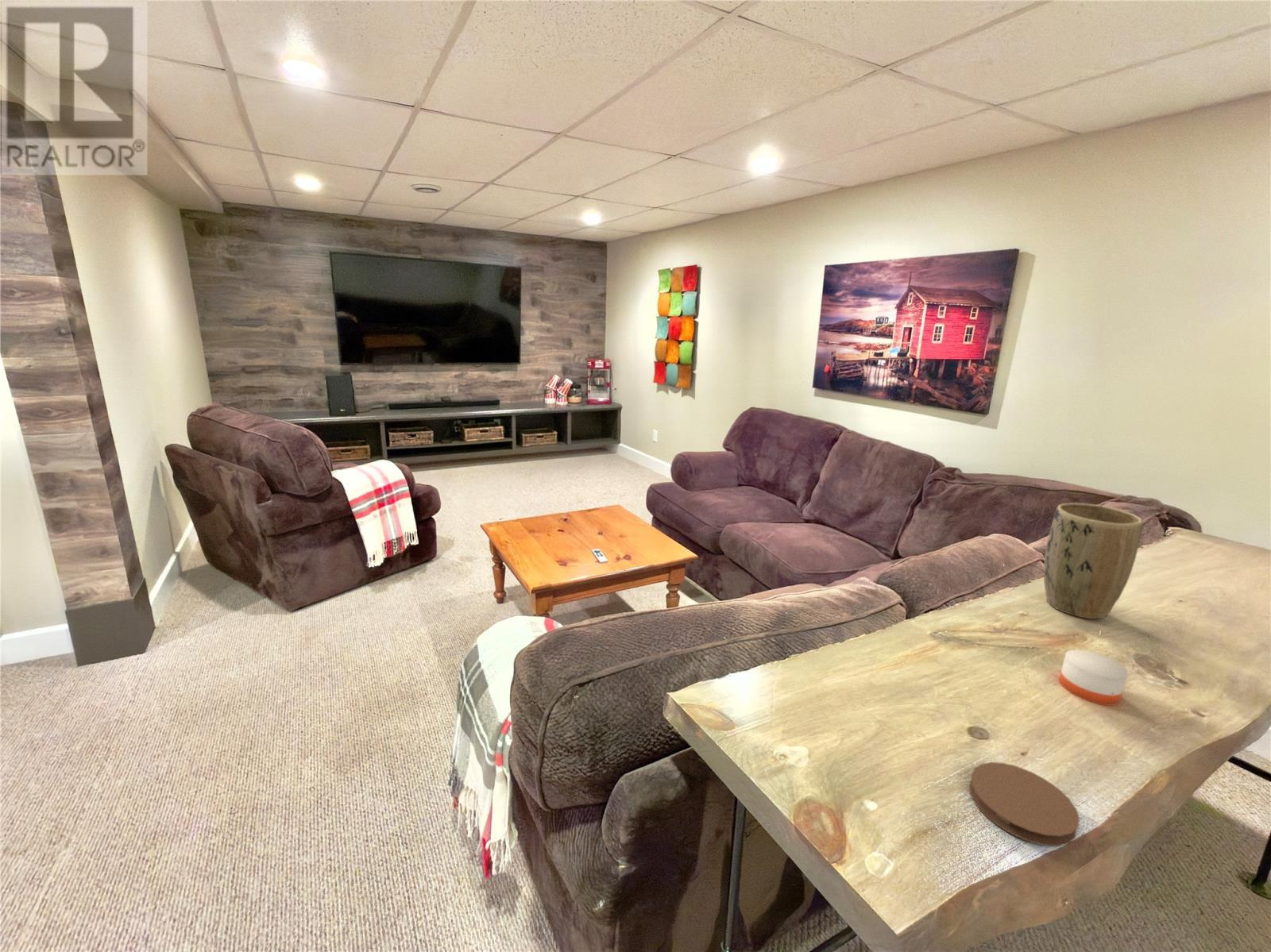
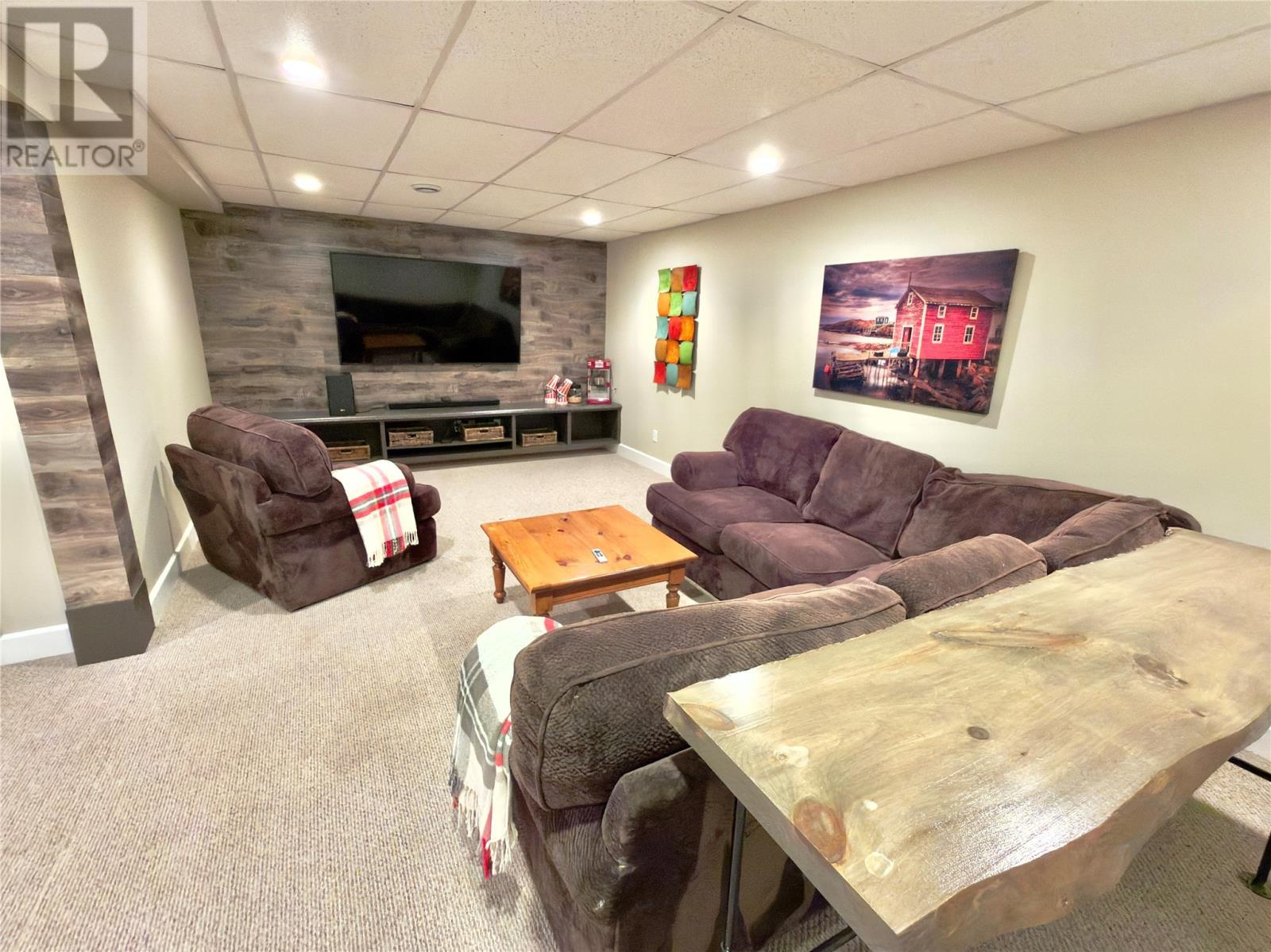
- candle (1096, 661)
- coaster (1022, 800)
- plant pot (1087, 561)
